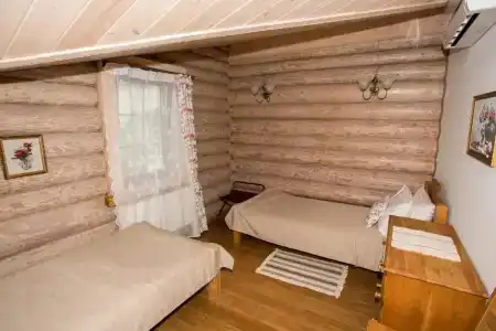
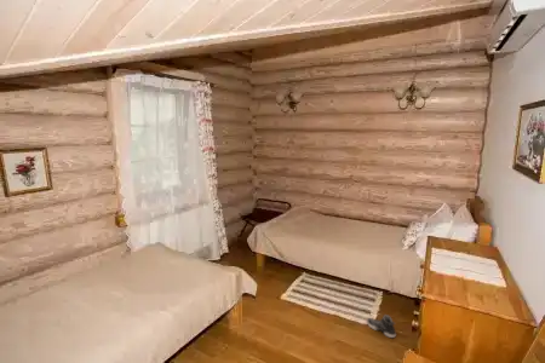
+ sneaker (380, 321)
